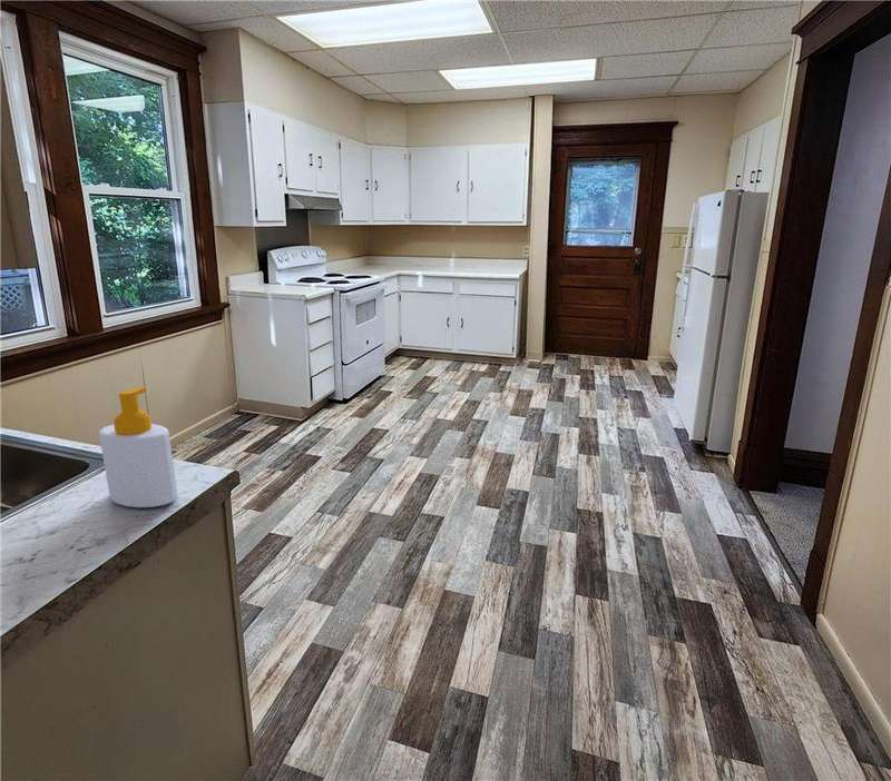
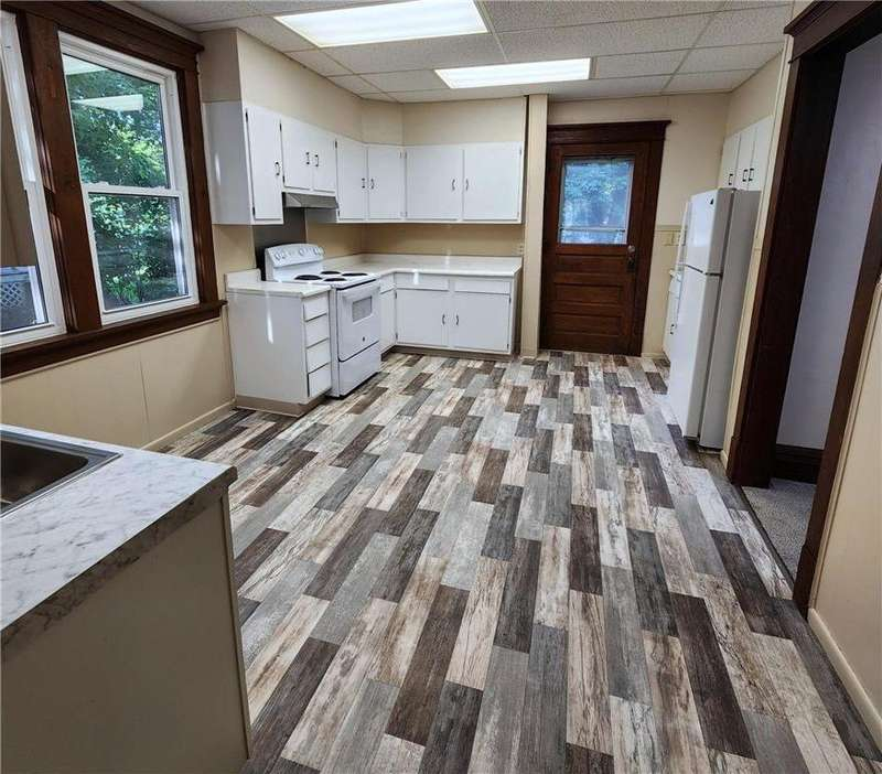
- soap bottle (136, 446)
